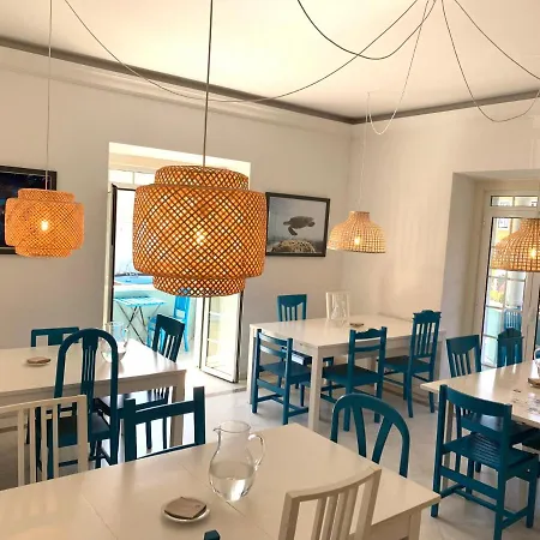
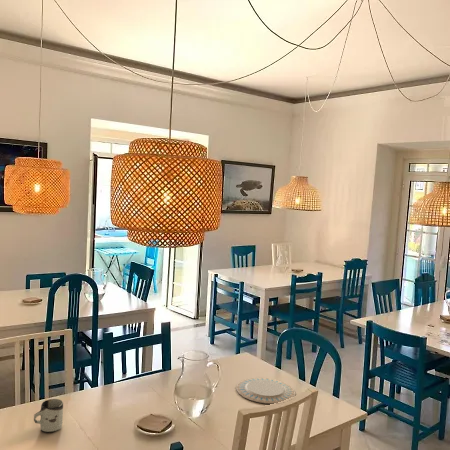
+ cup (47, 416)
+ chinaware (265, 388)
